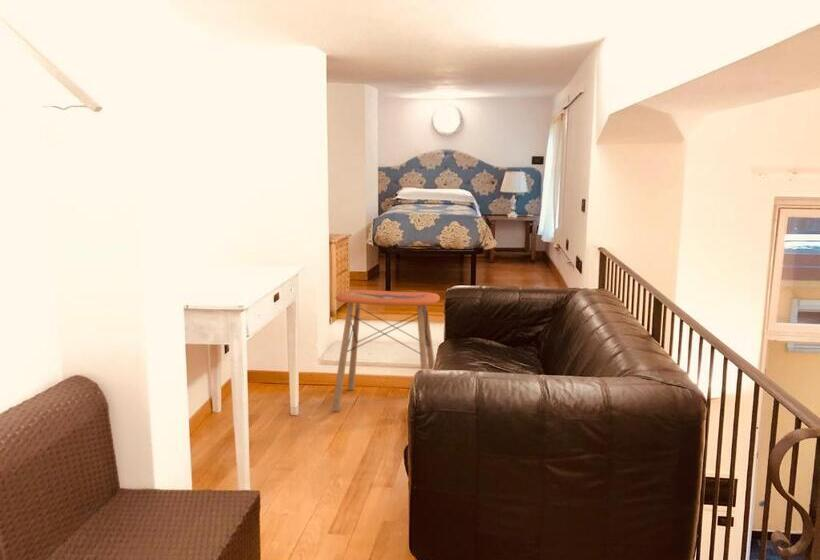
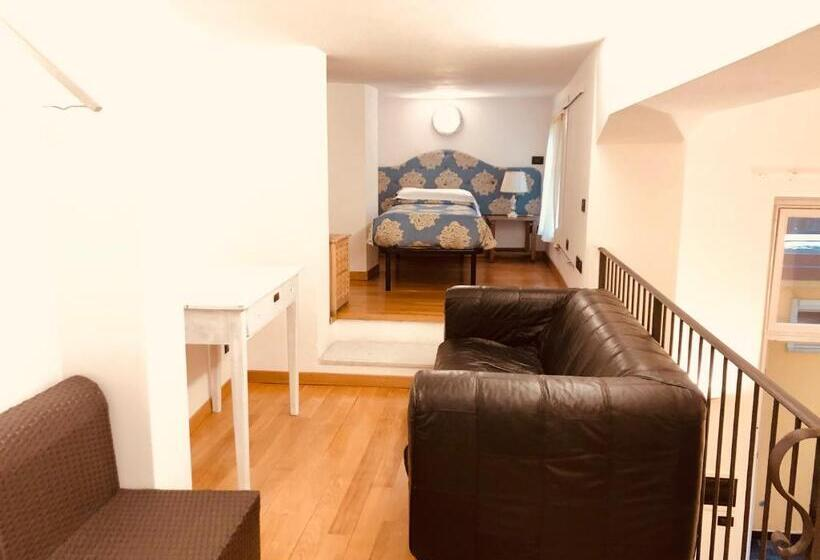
- side table (395, 340)
